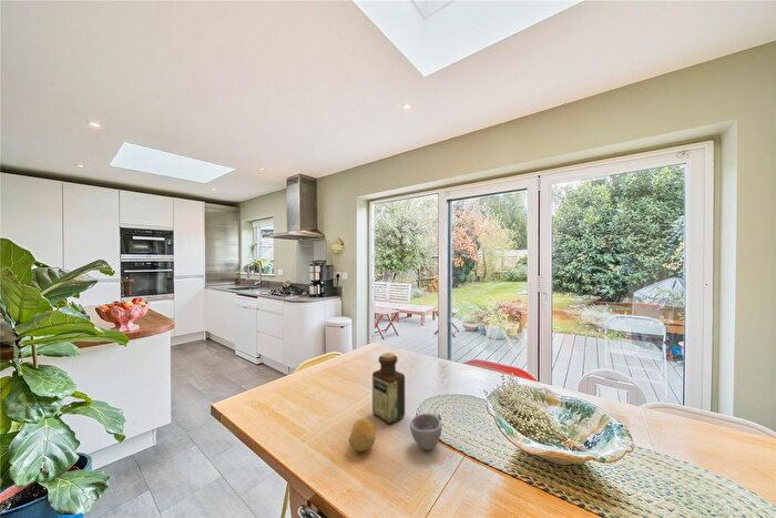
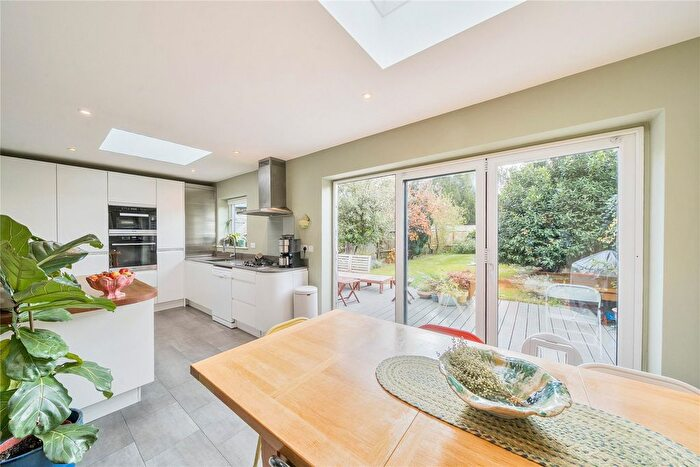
- fruit (361, 435)
- bottle (388, 385)
- cup (428, 430)
